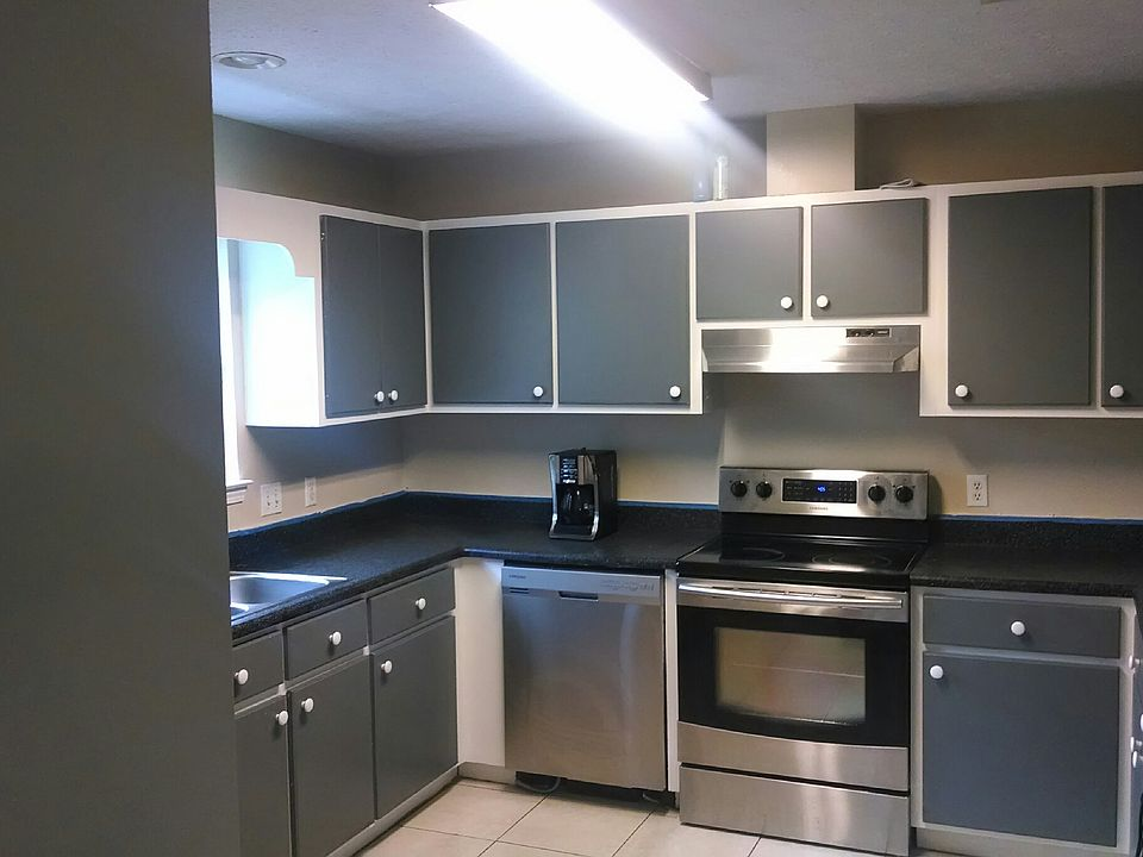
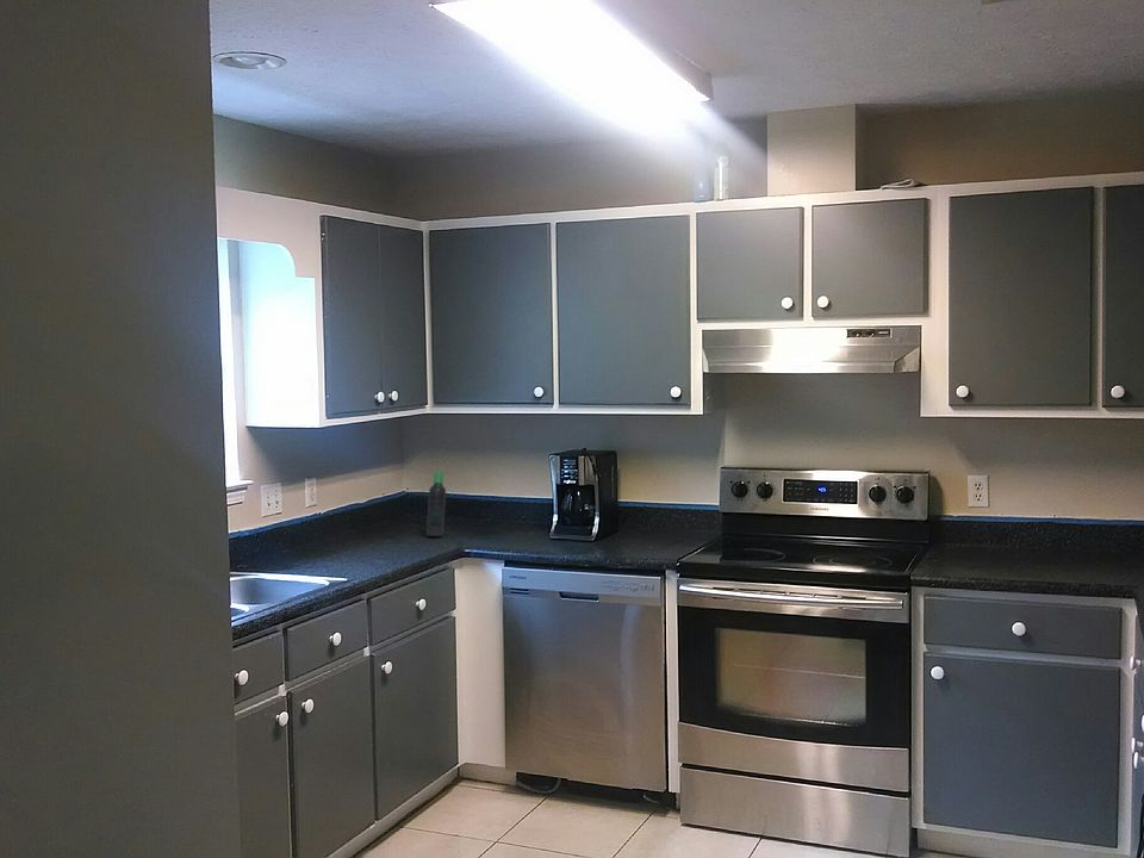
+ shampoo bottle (435, 504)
